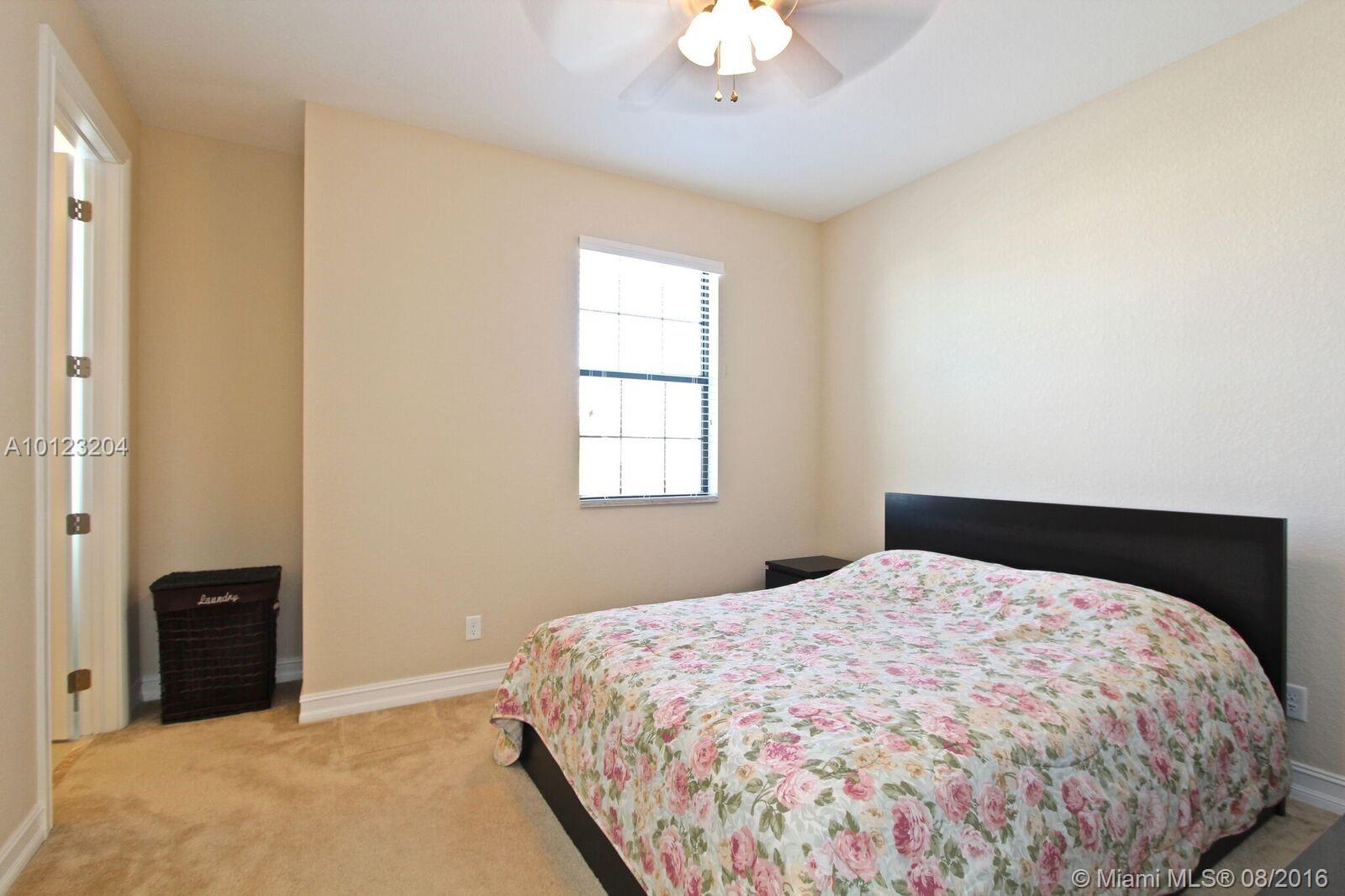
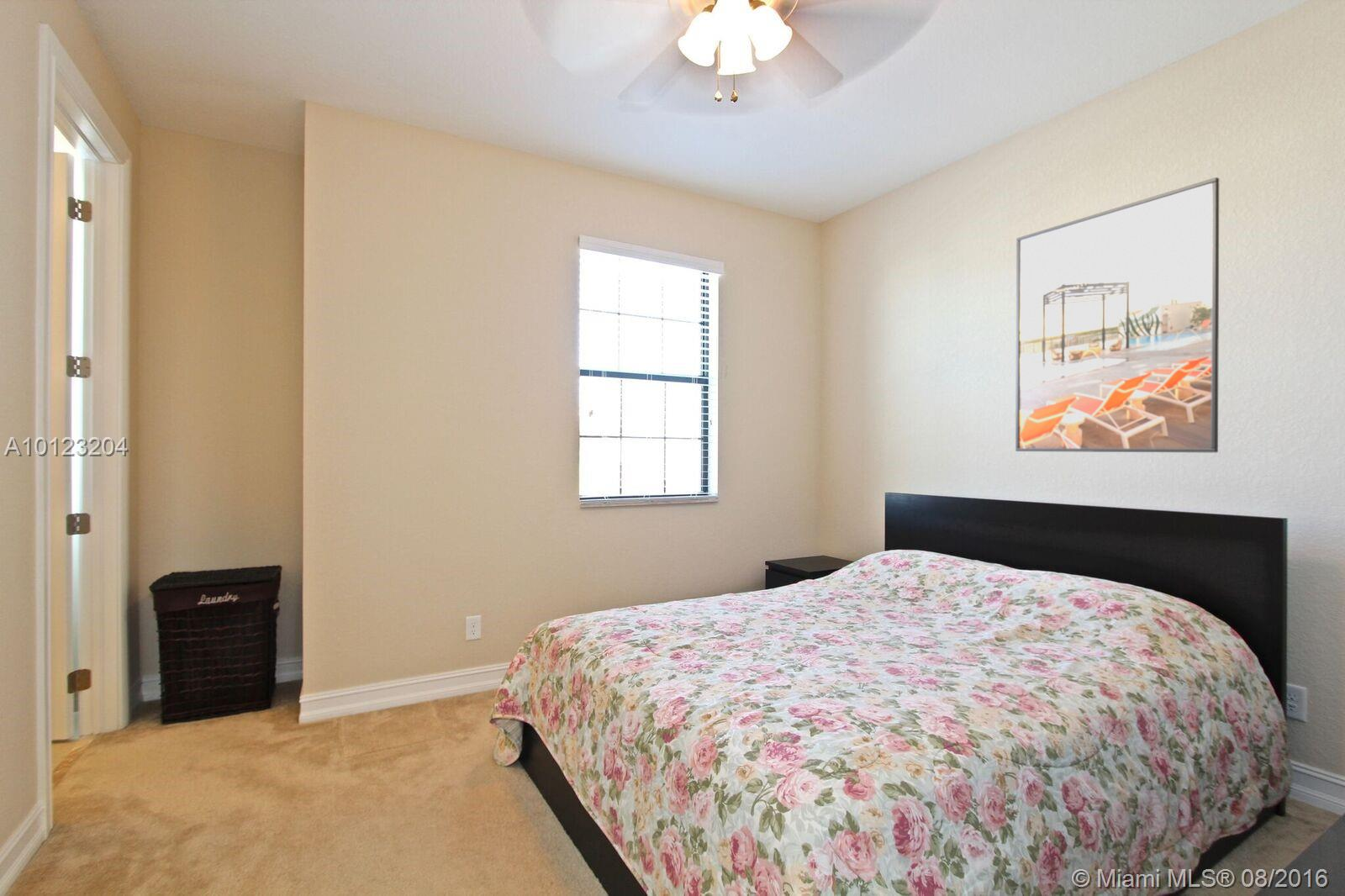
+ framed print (1105, 331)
